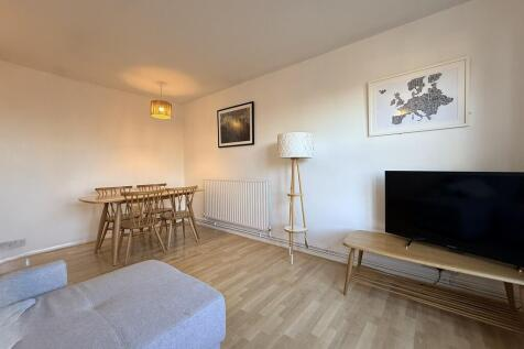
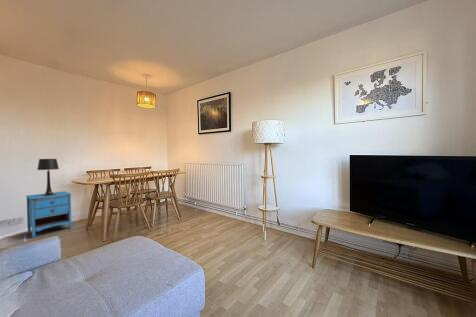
+ table lamp (48, 176)
+ nightstand (49, 212)
